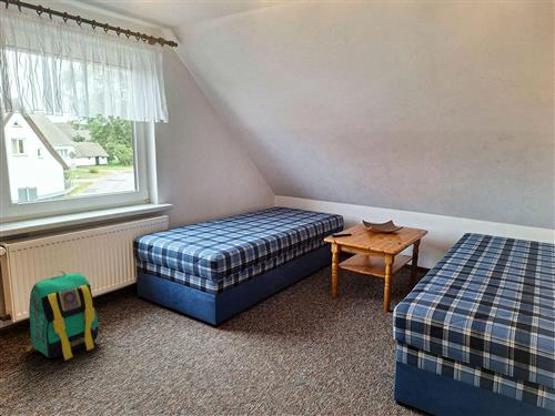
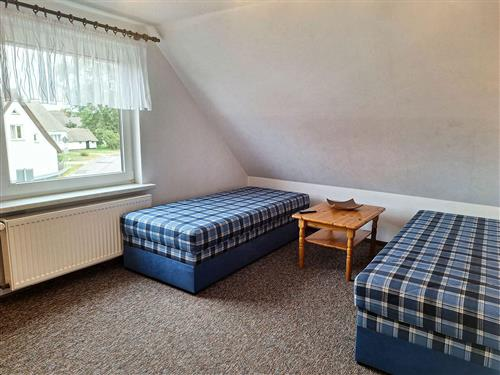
- backpack (62, 310)
